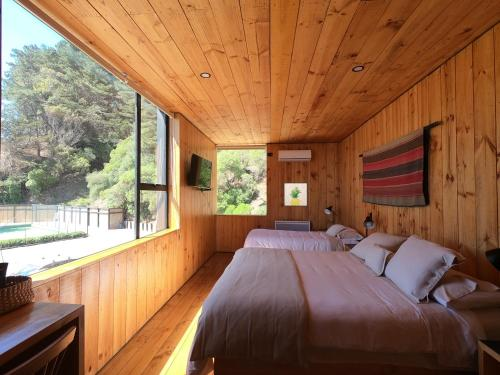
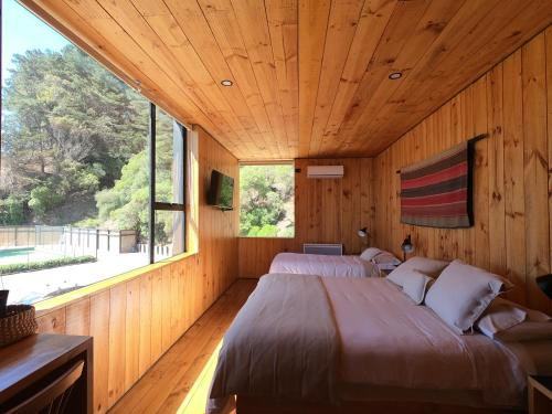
- wall art (295, 194)
